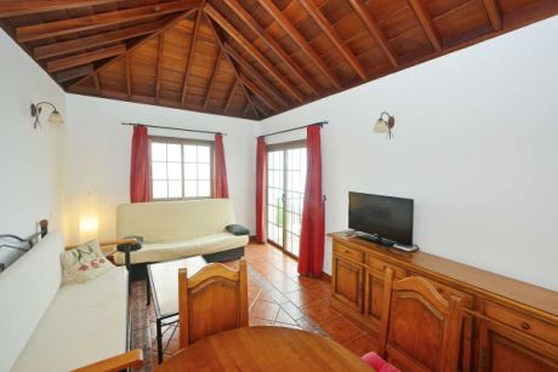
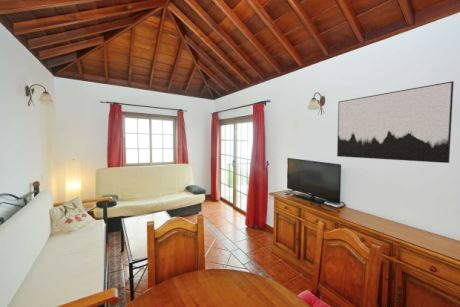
+ wall art (383, 126)
